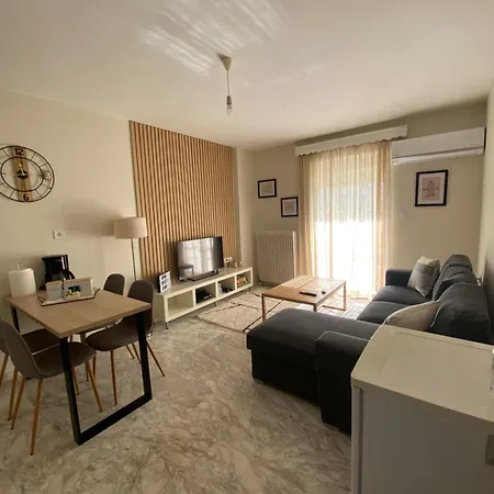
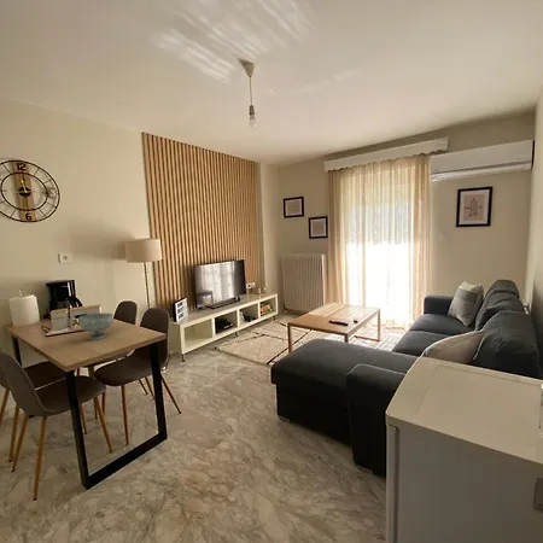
+ bowl (97, 326)
